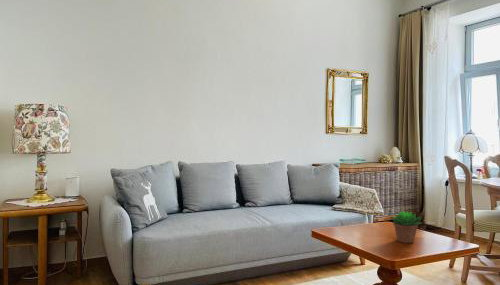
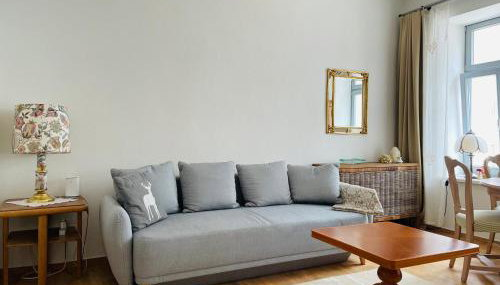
- succulent plant (406, 226)
